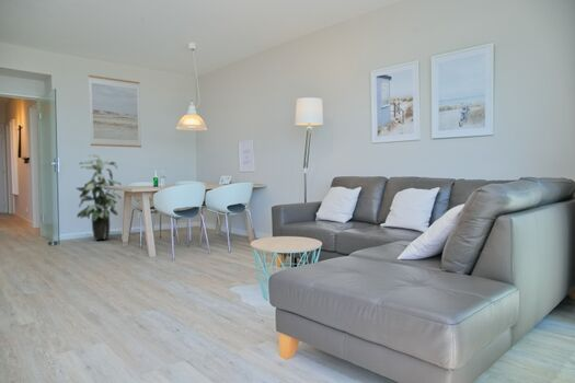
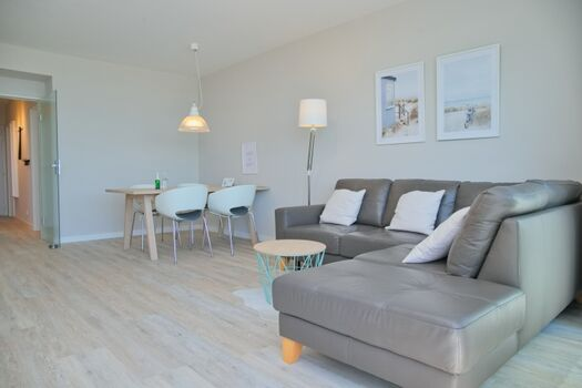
- wall art (115, 113)
- indoor plant (97, 197)
